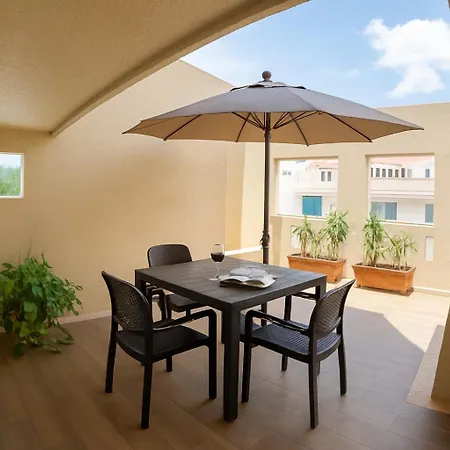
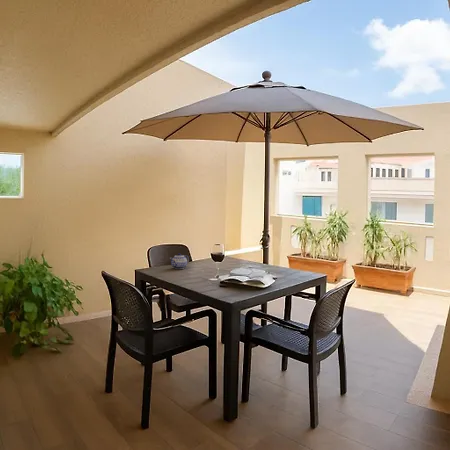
+ teapot (179, 260)
